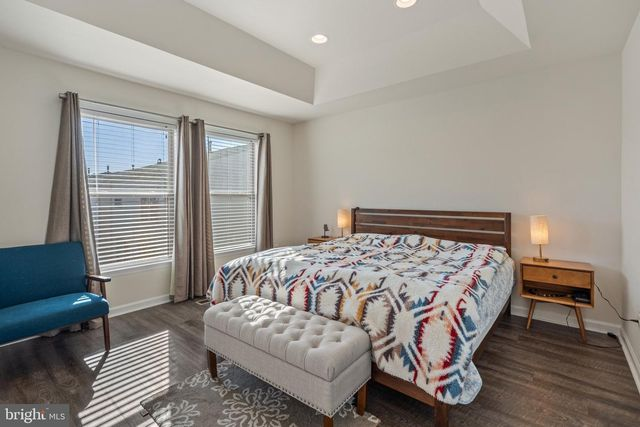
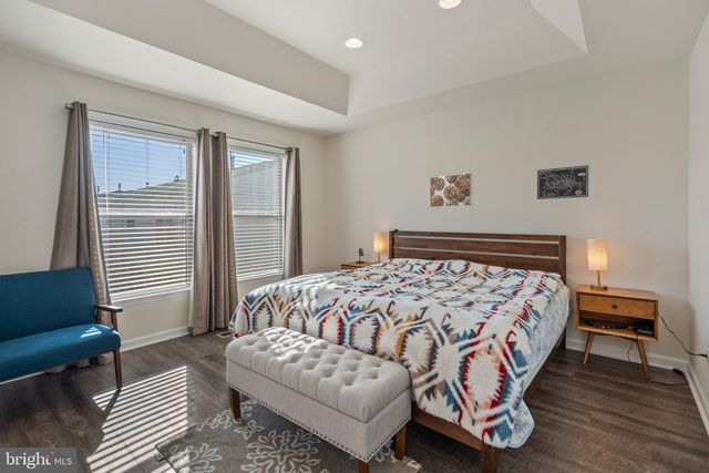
+ wall art (562, 183)
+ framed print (450, 191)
